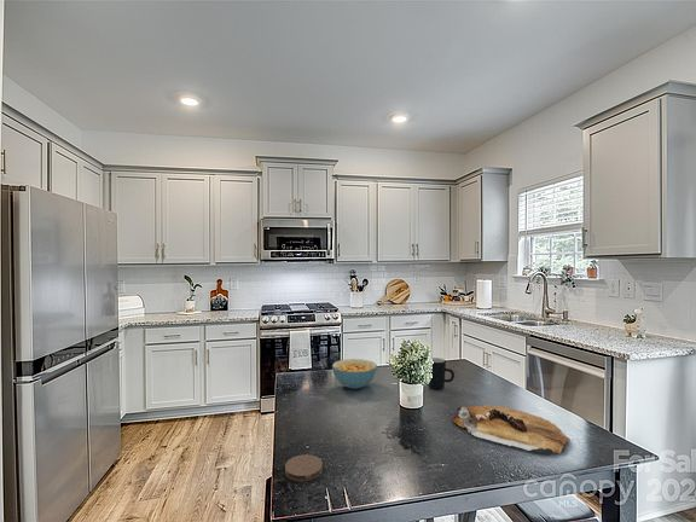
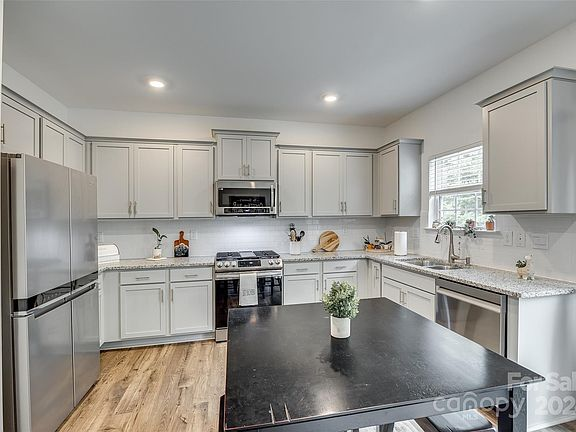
- cutting board (509, 420)
- mug (440, 373)
- cereal bowl (354, 376)
- coaster (303, 466)
